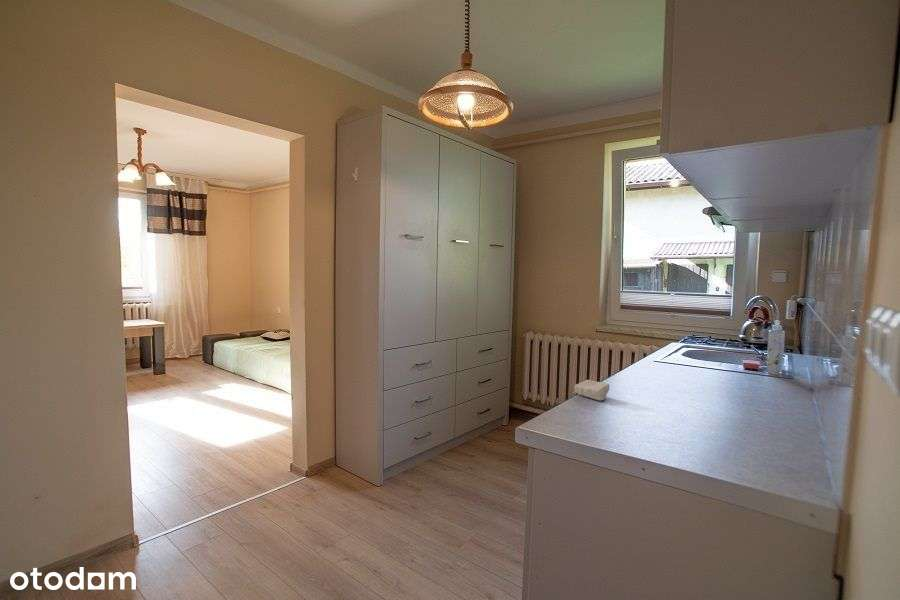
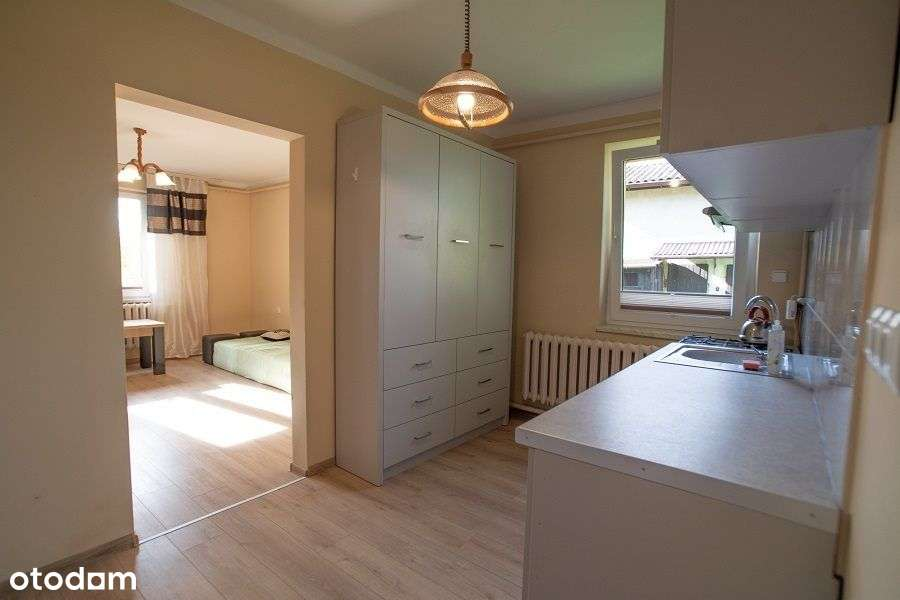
- soap bar (591, 388)
